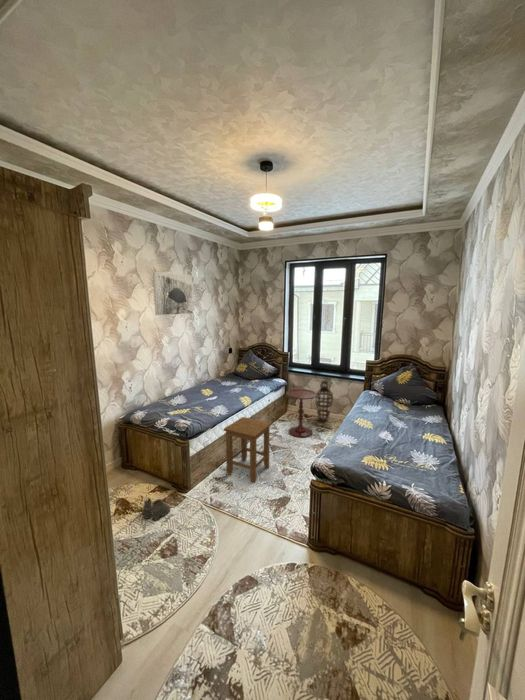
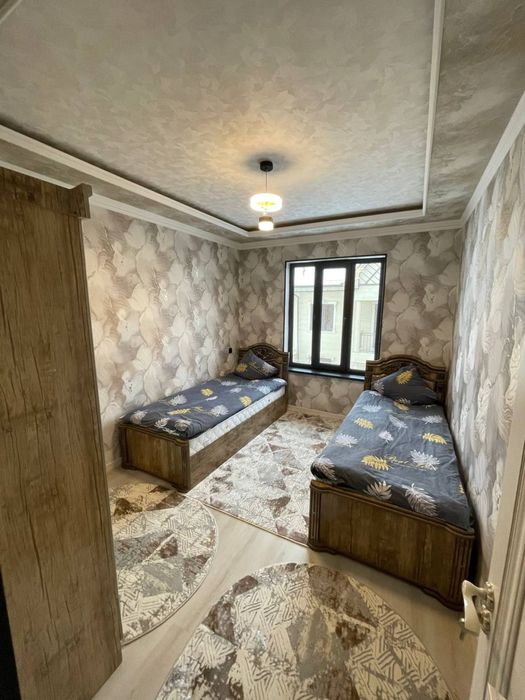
- stool (248, 448)
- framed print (174, 294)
- side table (300, 412)
- lantern (323, 401)
- boots (155, 505)
